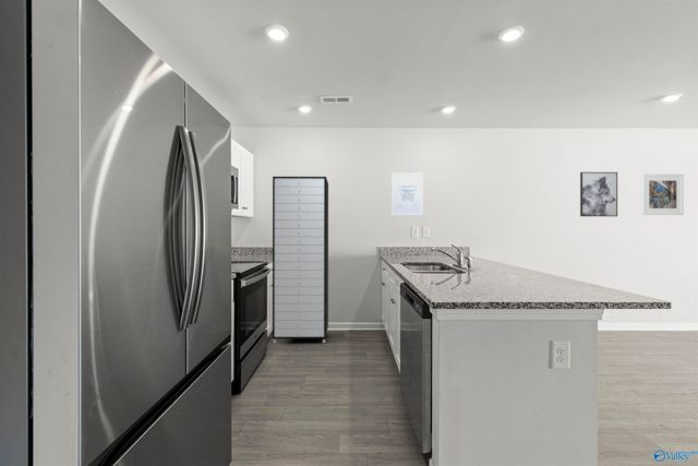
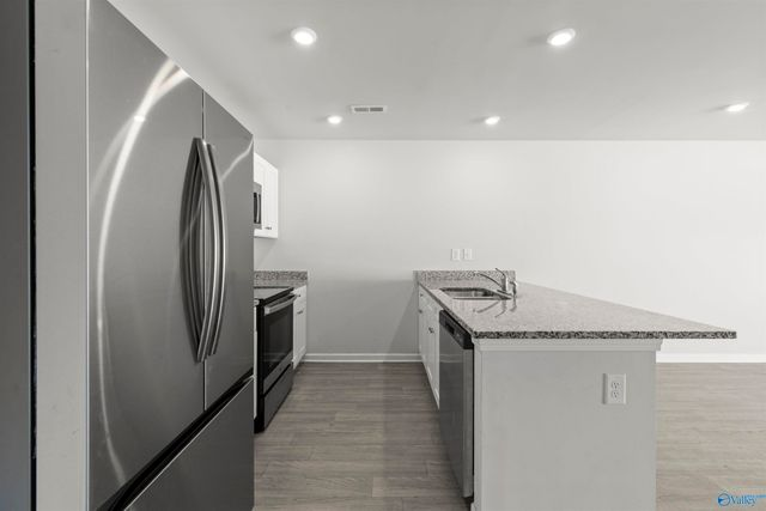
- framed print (662, 194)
- storage cabinet (302, 258)
- wall art (407, 194)
- wall art (599, 194)
